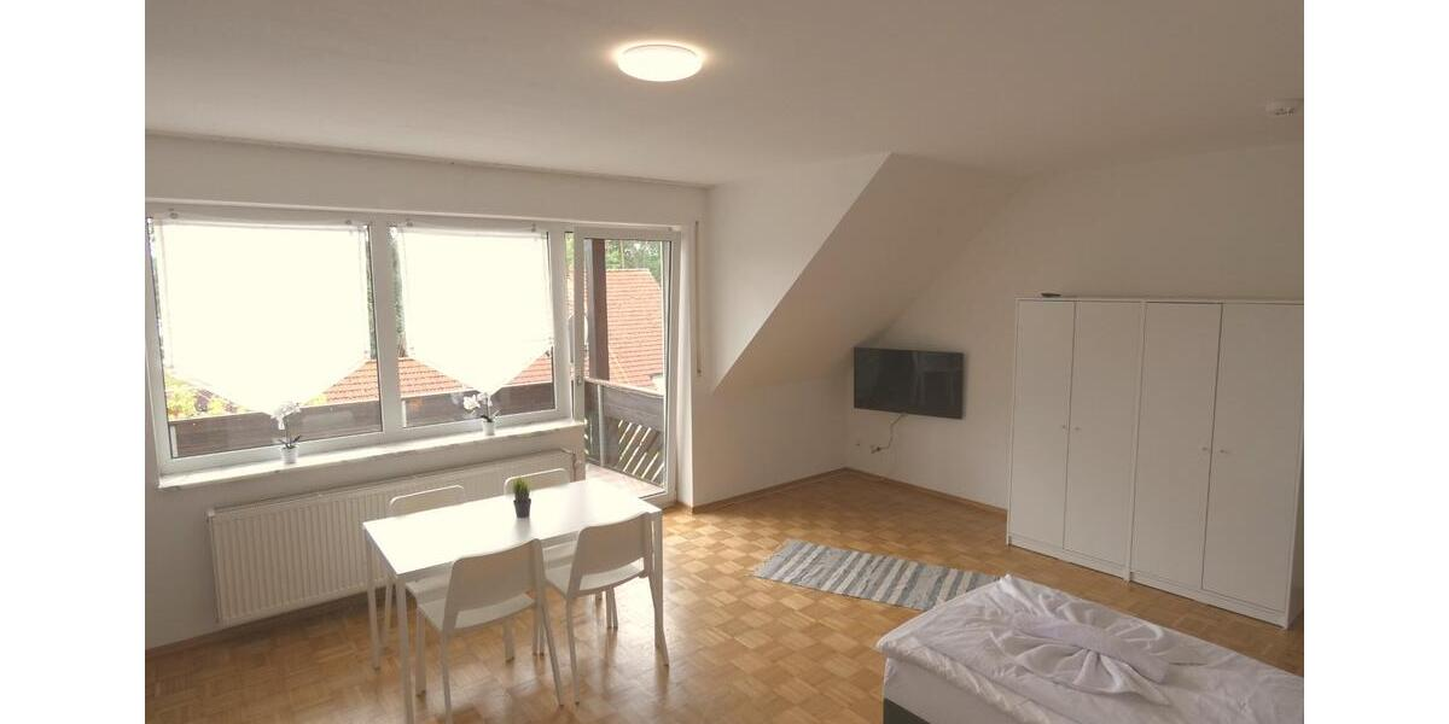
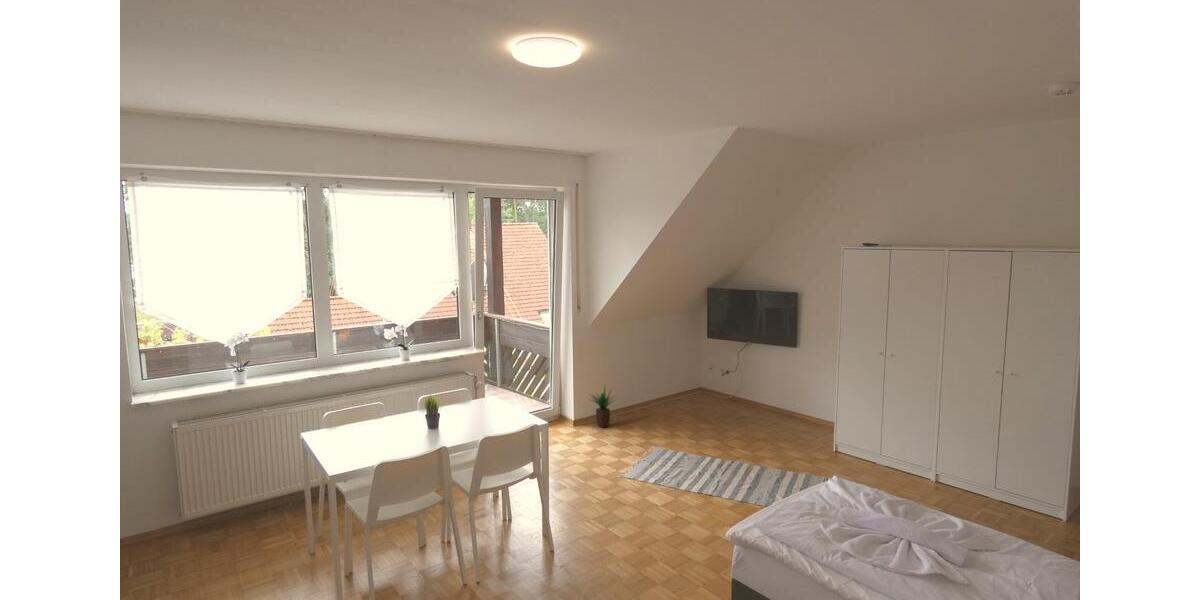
+ potted plant (603, 405)
